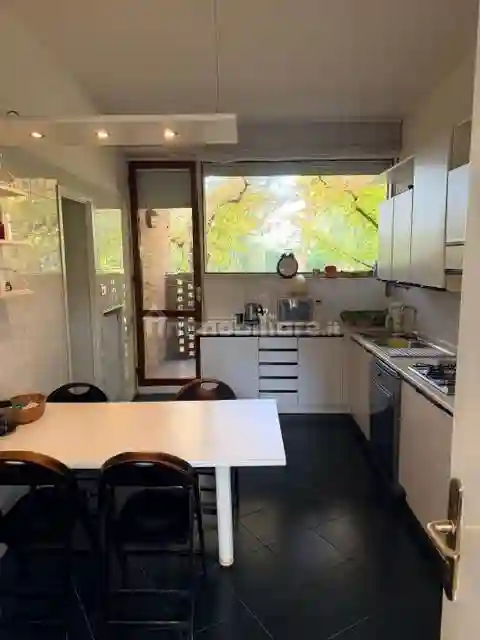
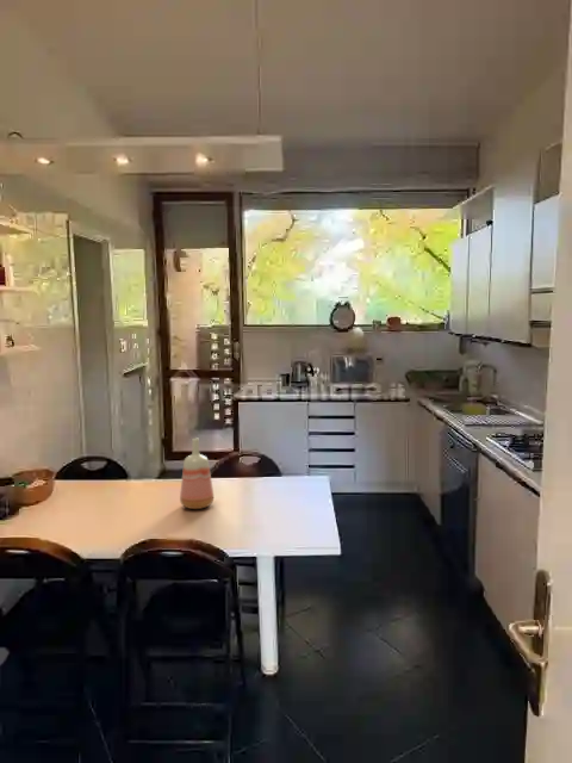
+ vase (195, 472)
